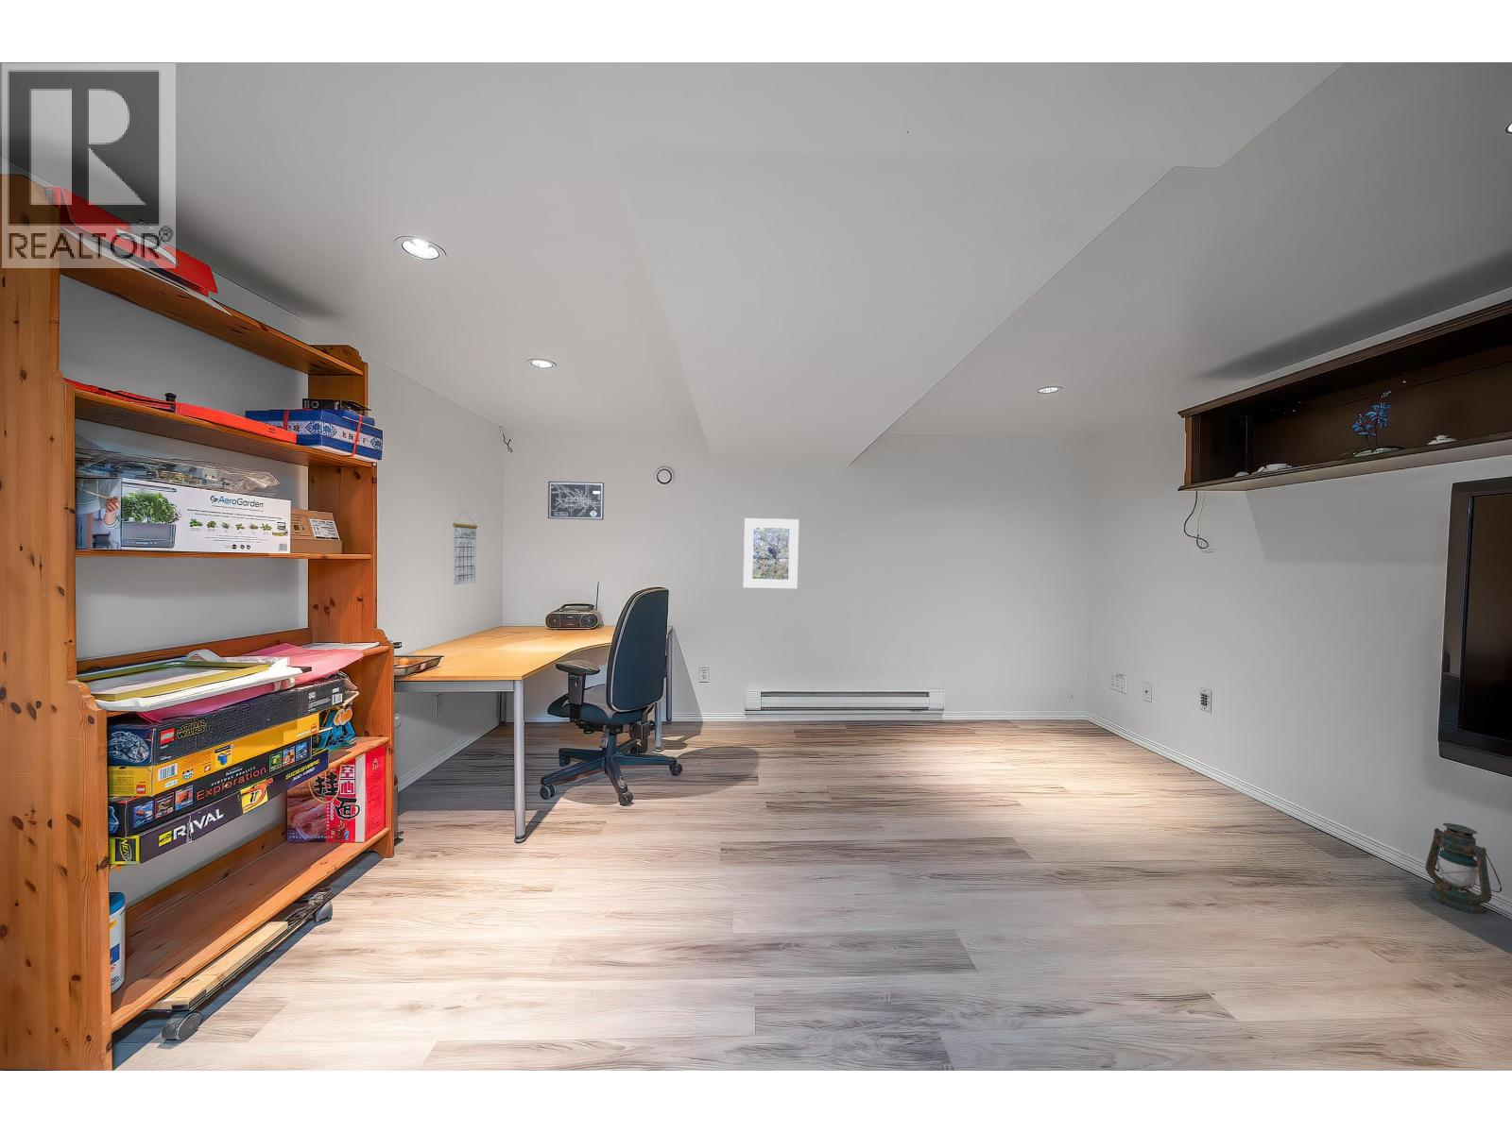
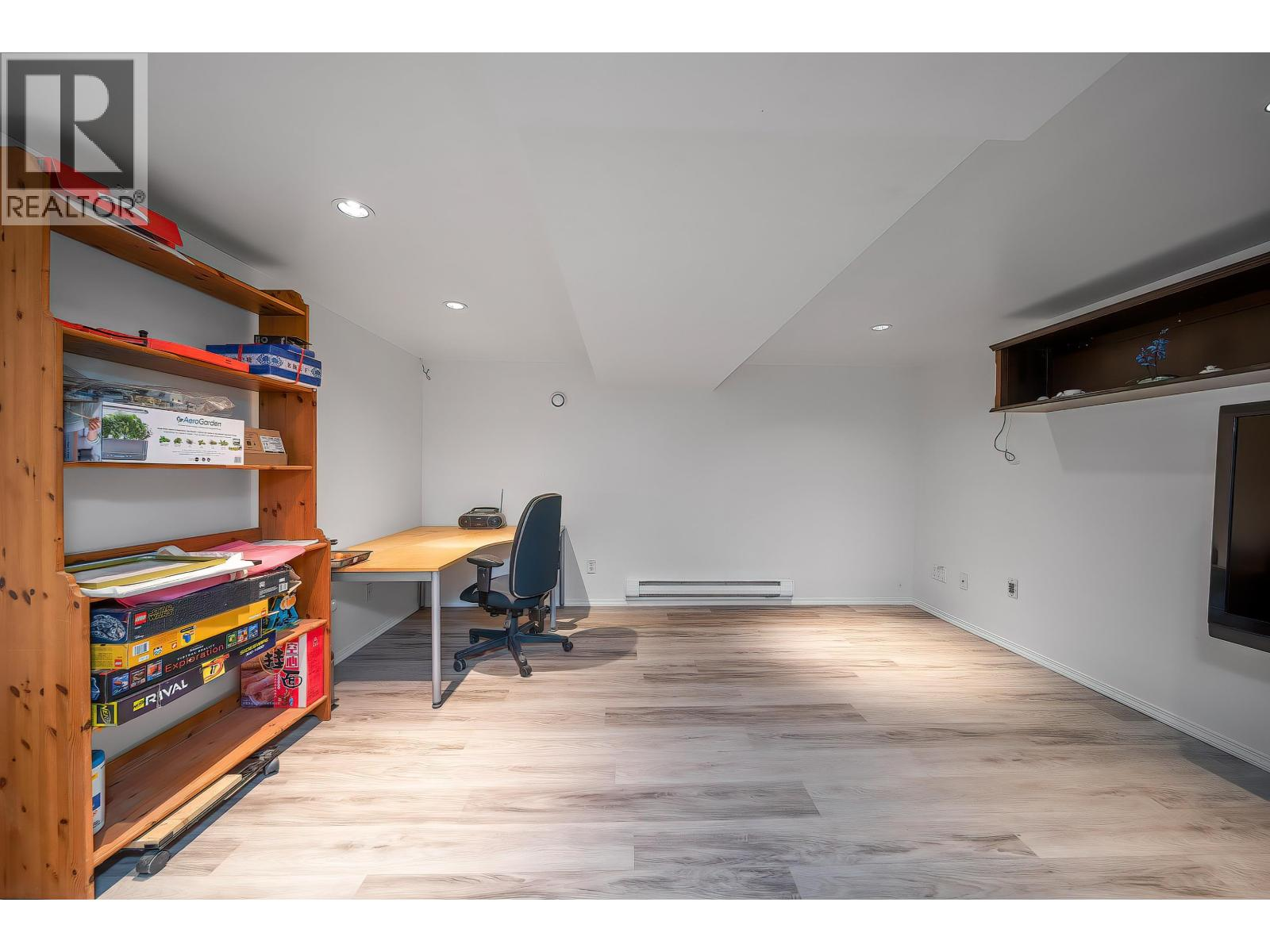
- calendar (466, 546)
- wall art (575, 500)
- lantern (1460, 863)
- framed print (770, 553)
